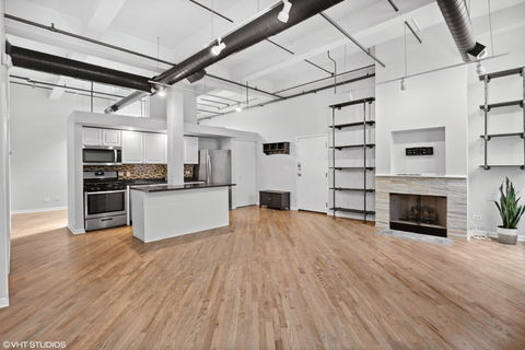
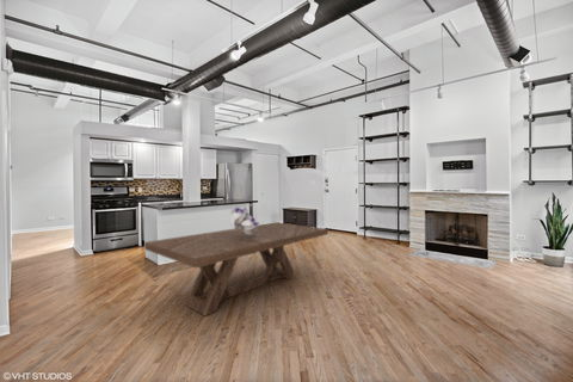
+ bouquet (240, 221)
+ dining table (246, 254)
